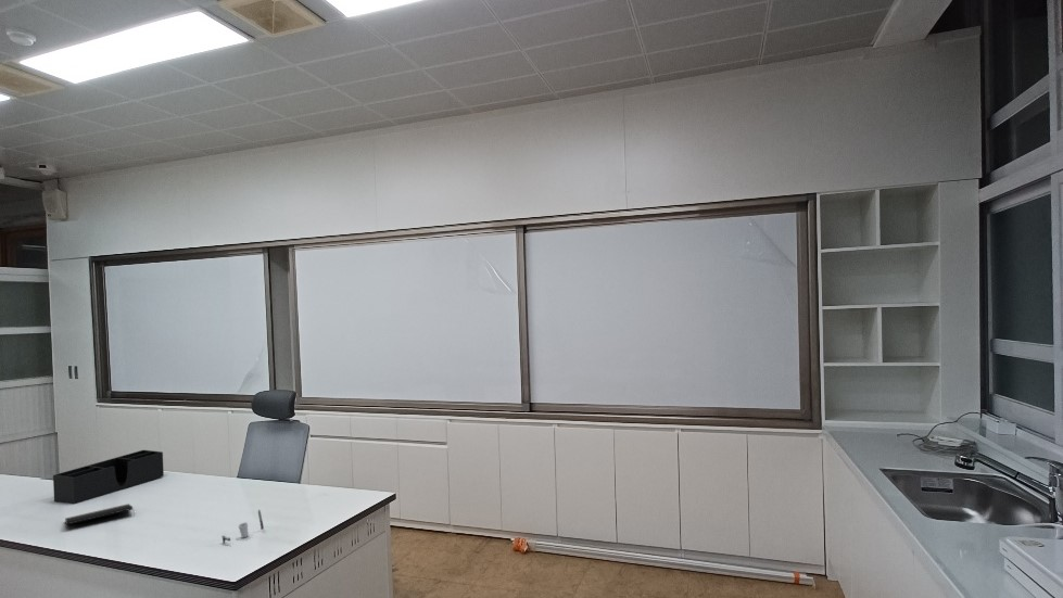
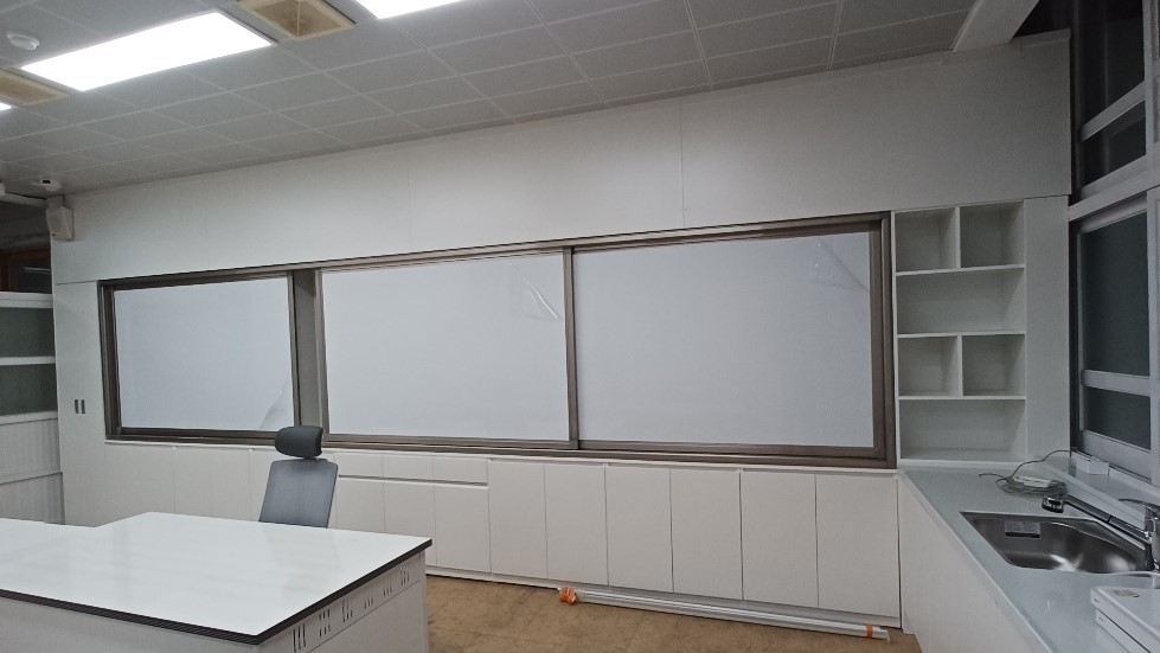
- notepad (99, 513)
- desk organizer (111, 475)
- cup (244, 525)
